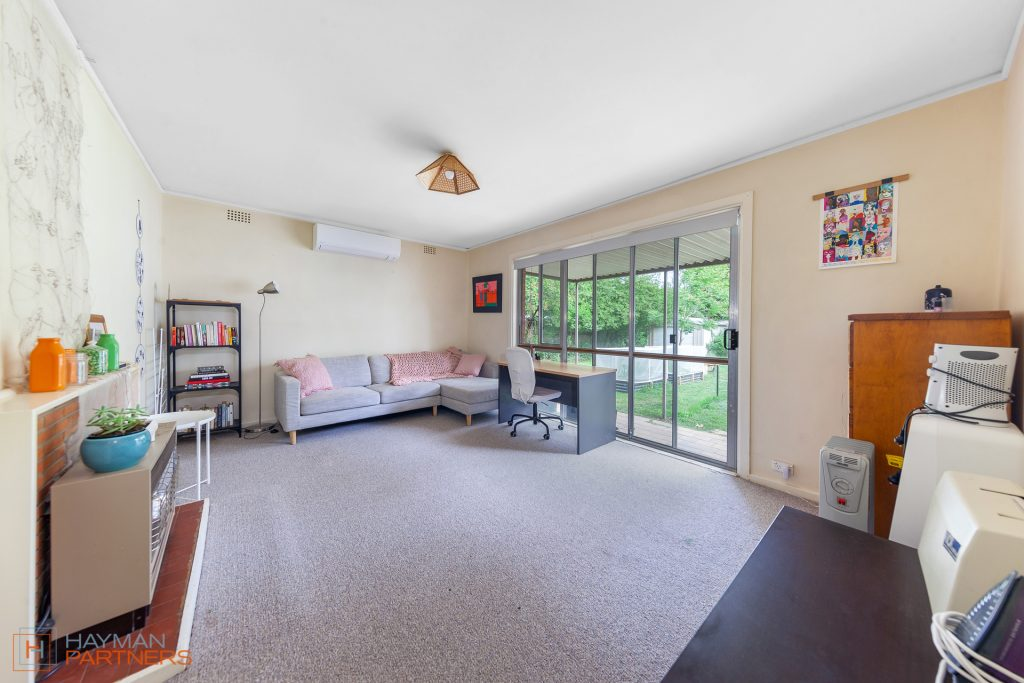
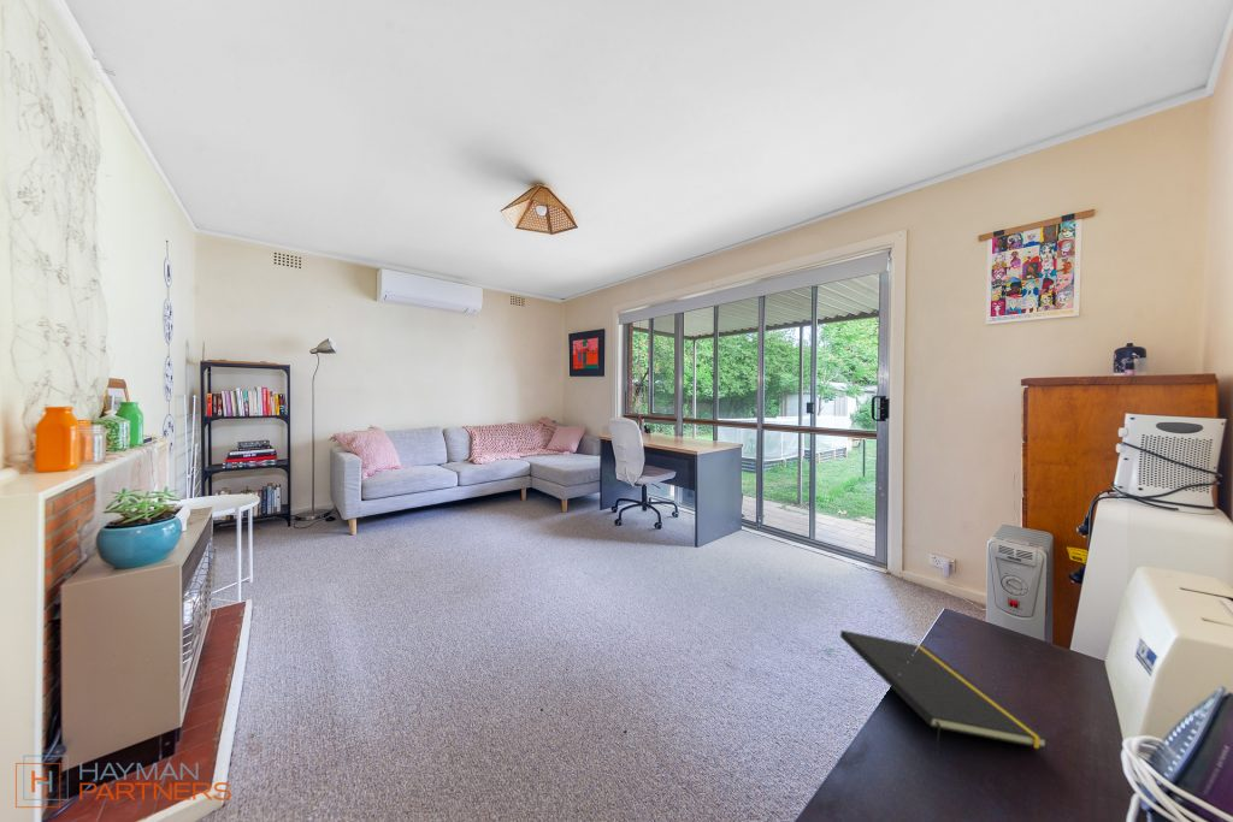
+ notepad (927, 680)
